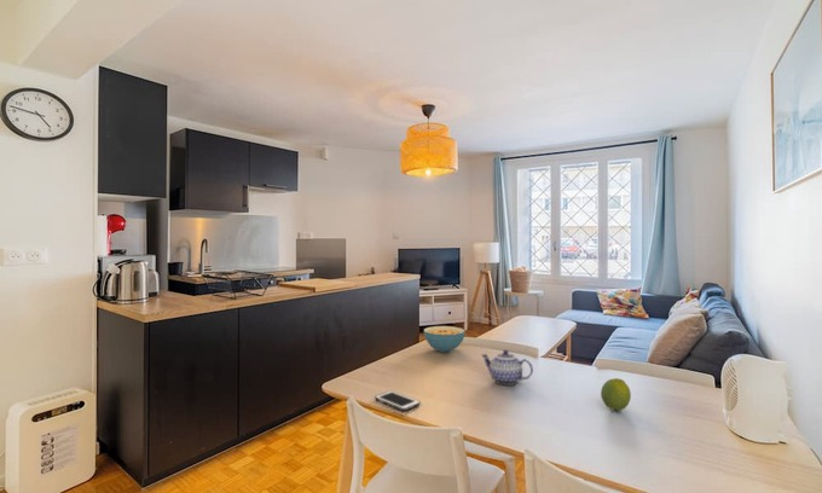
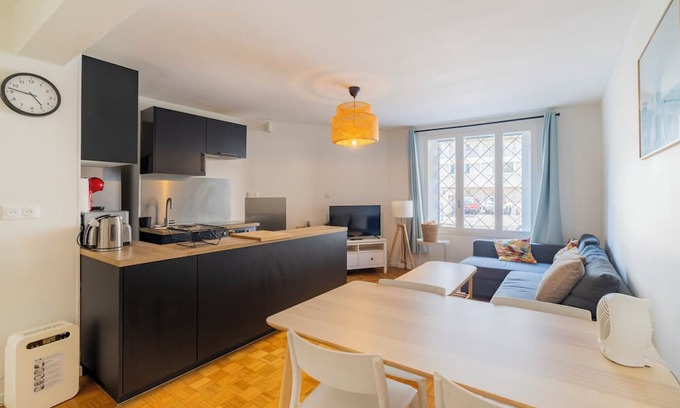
- fruit (615, 393)
- cereal bowl (444, 340)
- cell phone (396, 400)
- teapot (505, 366)
